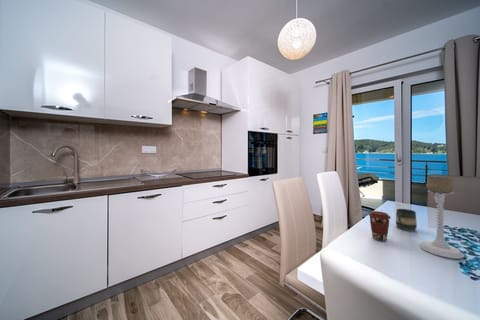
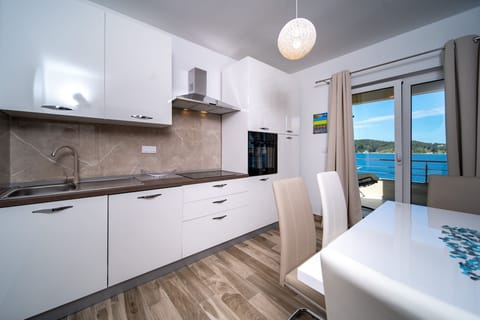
- coffee cup (379, 225)
- mug (404, 219)
- candle holder (440, 214)
